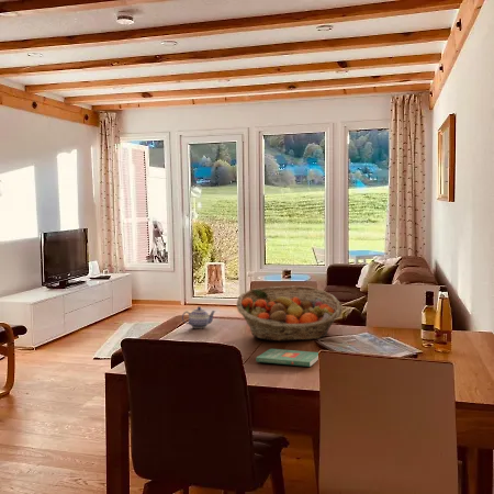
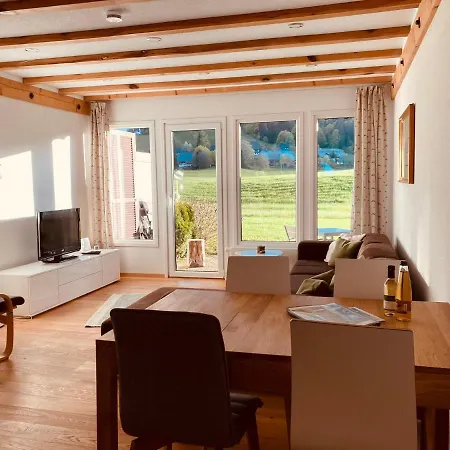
- book (289, 357)
- fruit basket (289, 312)
- teapot (199, 316)
